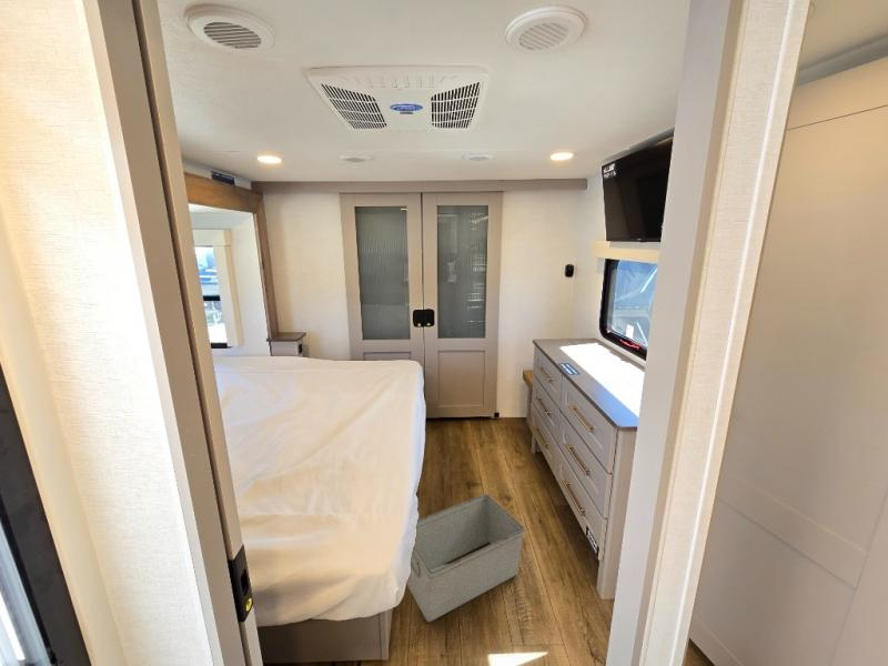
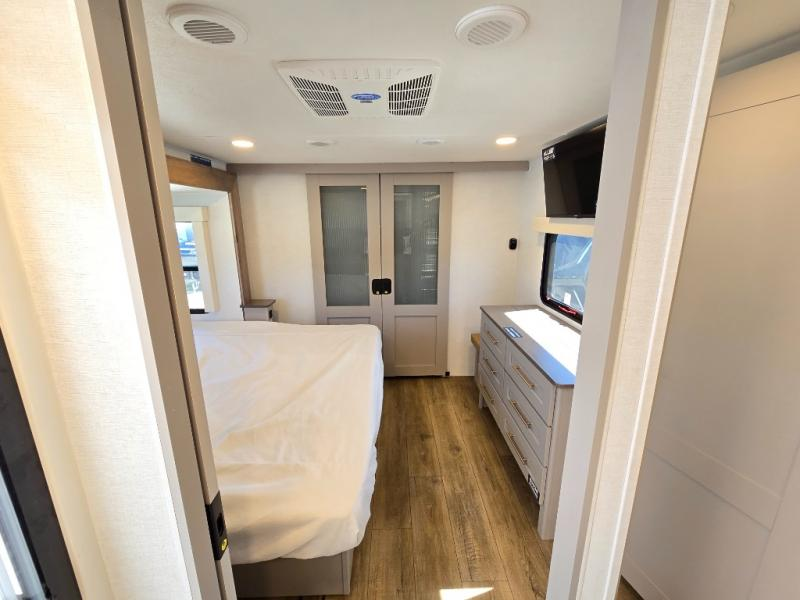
- storage bin (462, 553)
